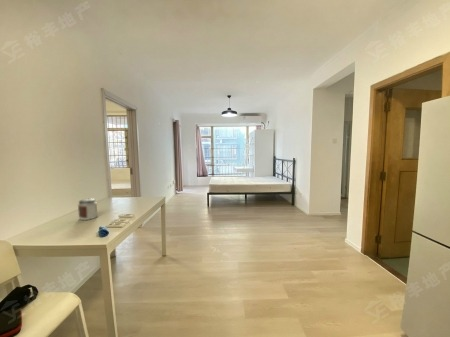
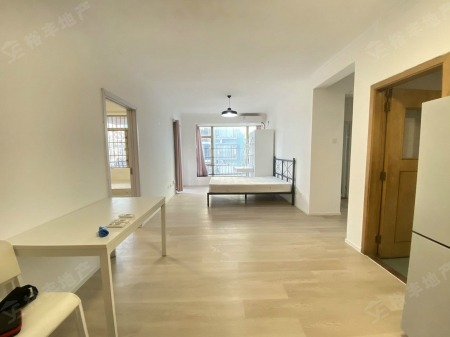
- jar (87, 208)
